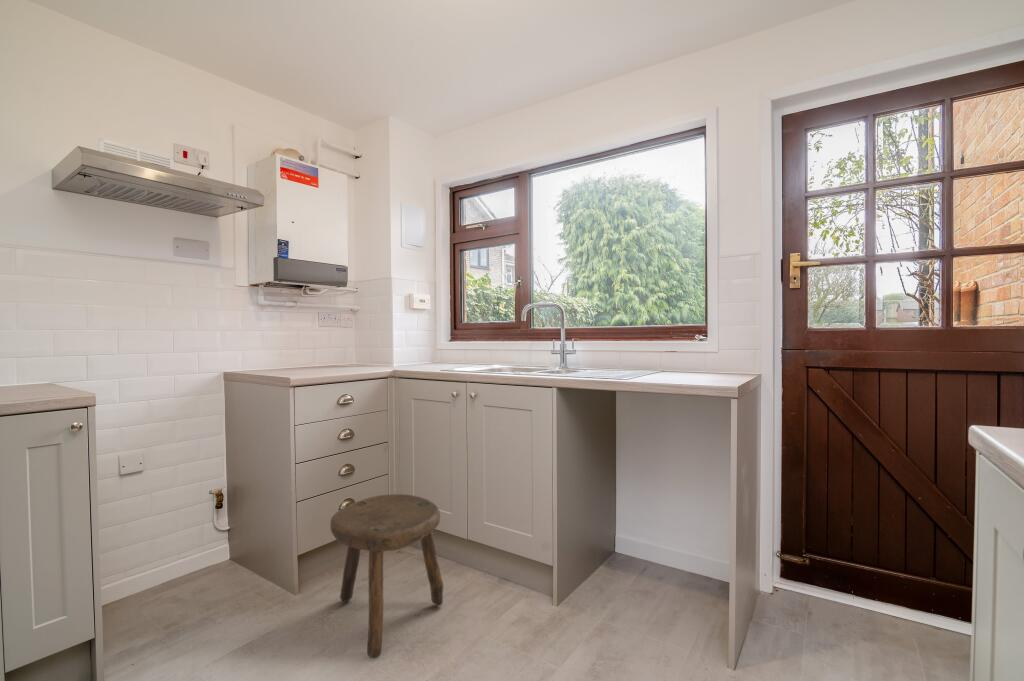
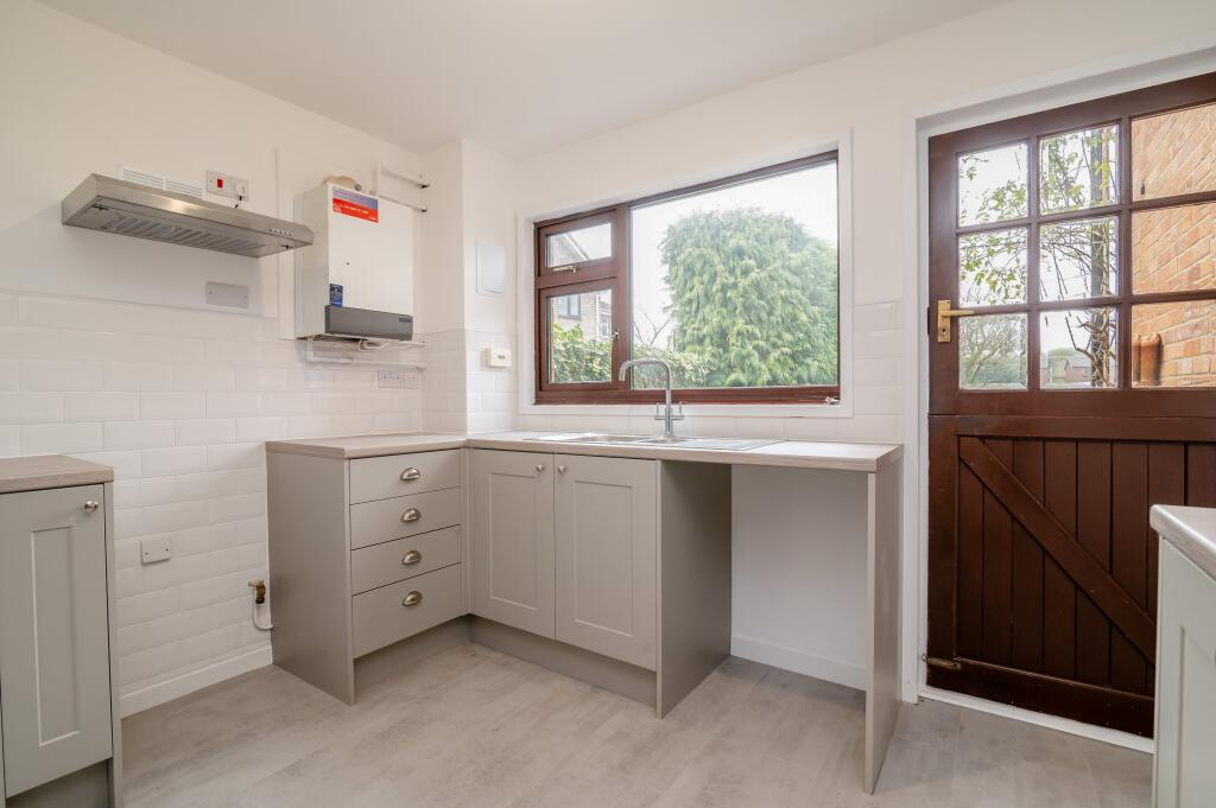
- stool (382, 562)
